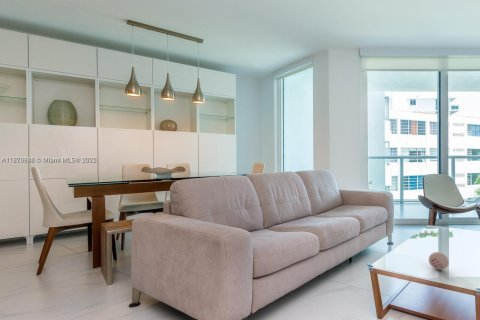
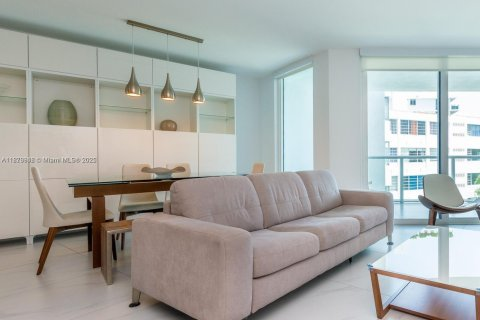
- decorative ball (438, 260)
